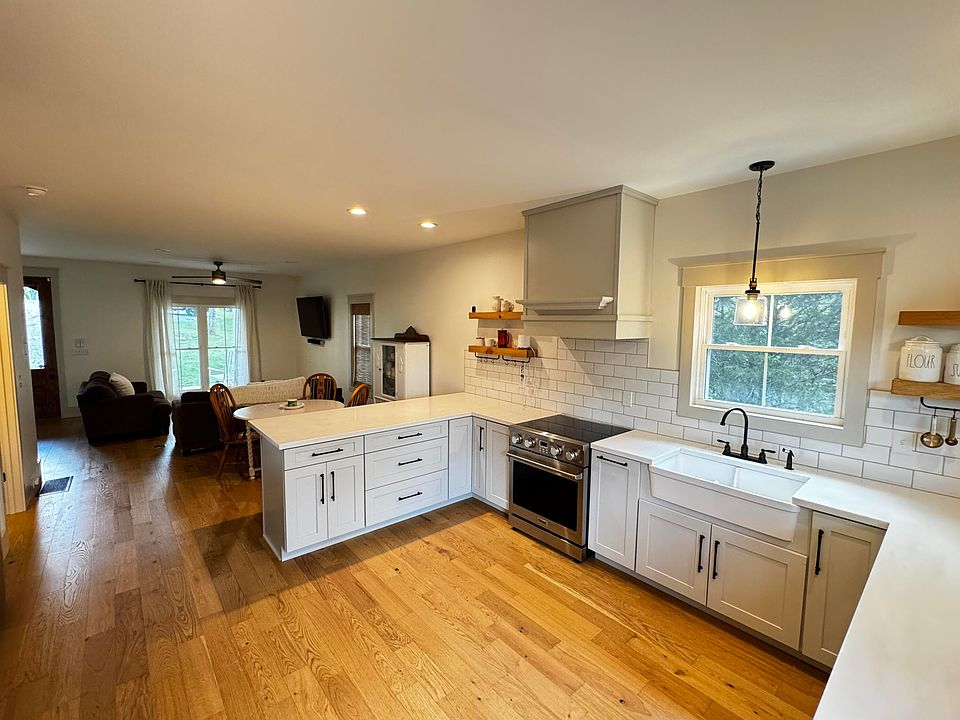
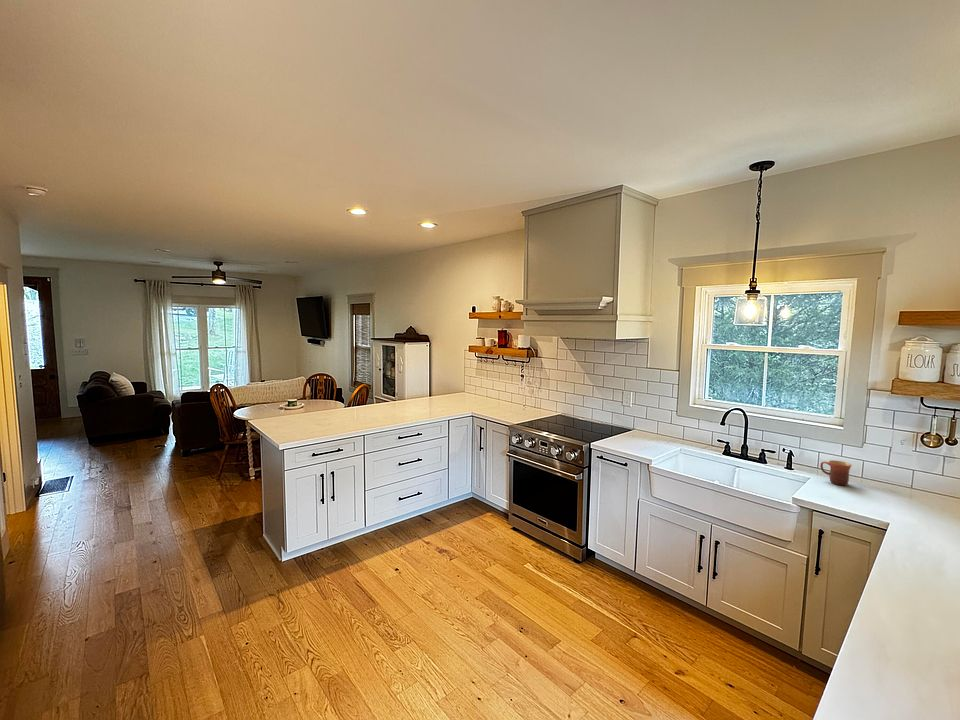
+ mug (835, 472)
